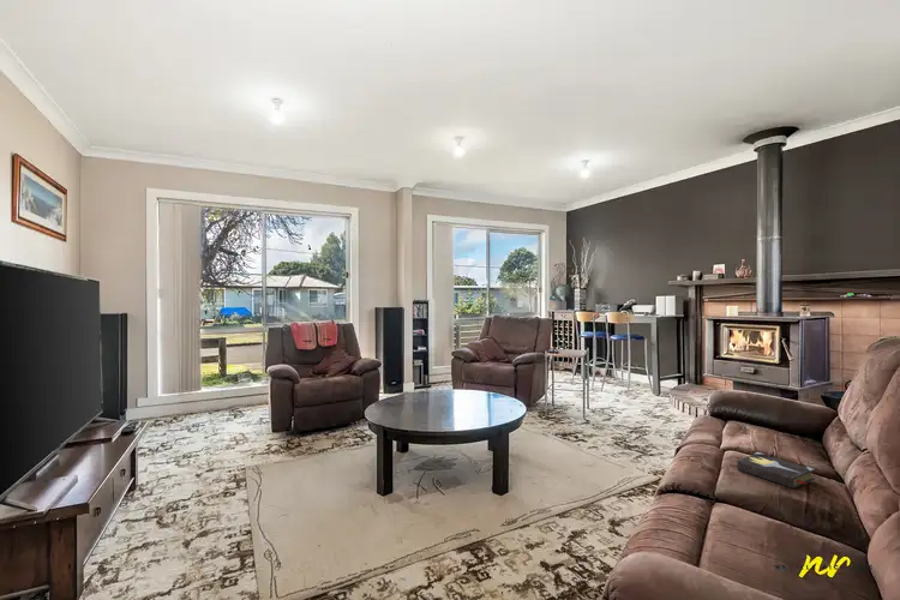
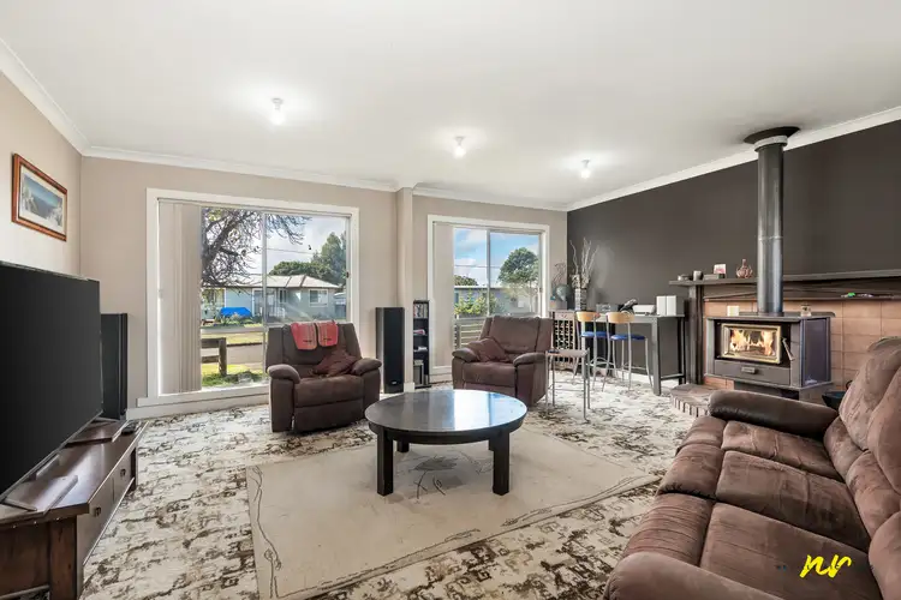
- hardback book (774, 468)
